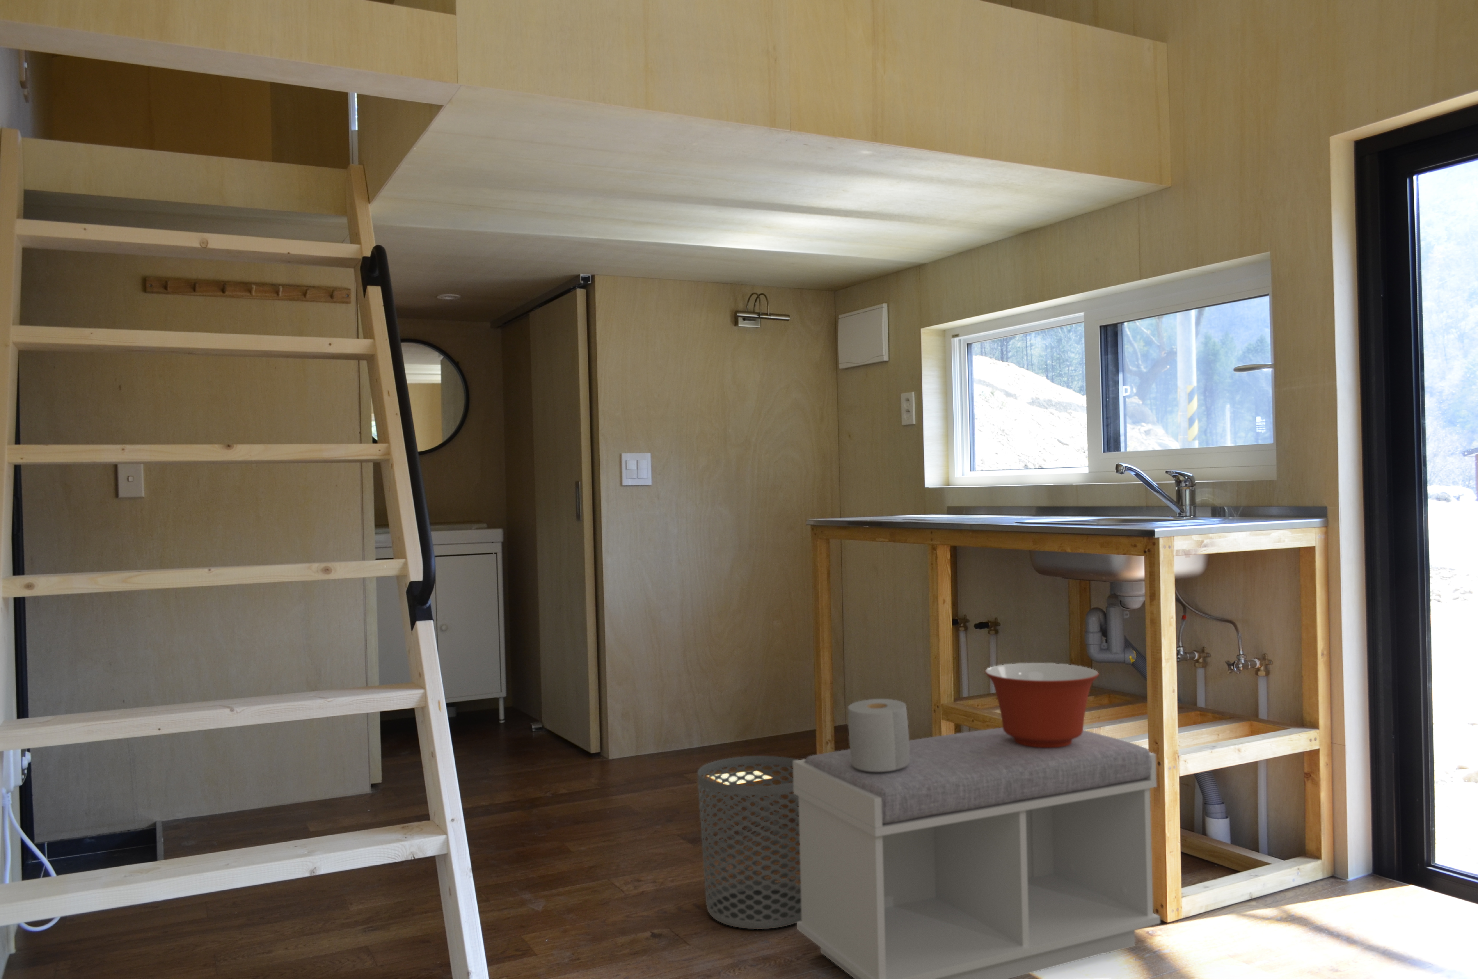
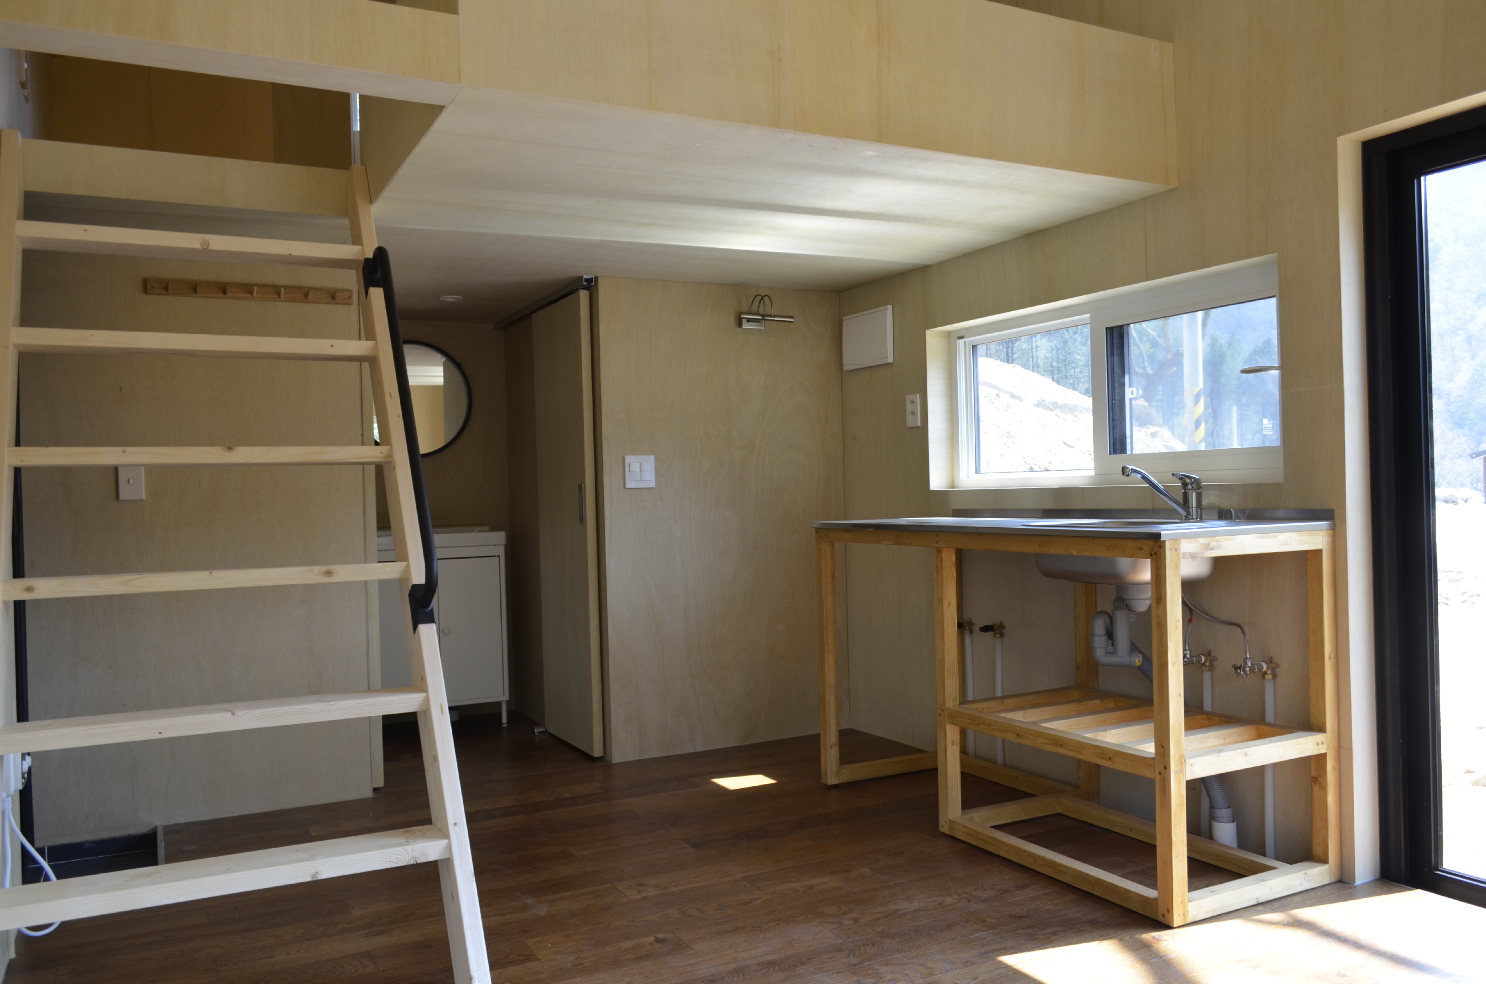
- waste bin (758, 840)
- mixing bowl (1042, 706)
- paper towel roll (879, 735)
- bench (978, 848)
